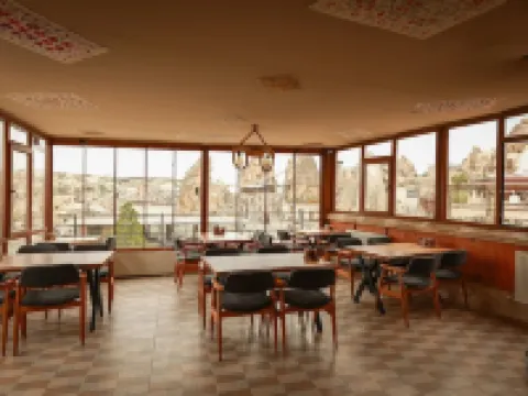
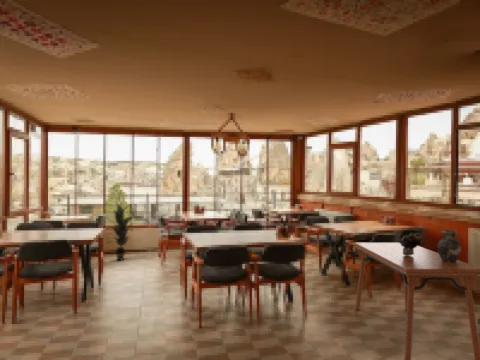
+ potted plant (410, 243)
+ ceramic jug (448, 245)
+ dining table (407, 292)
+ indoor plant (119, 230)
